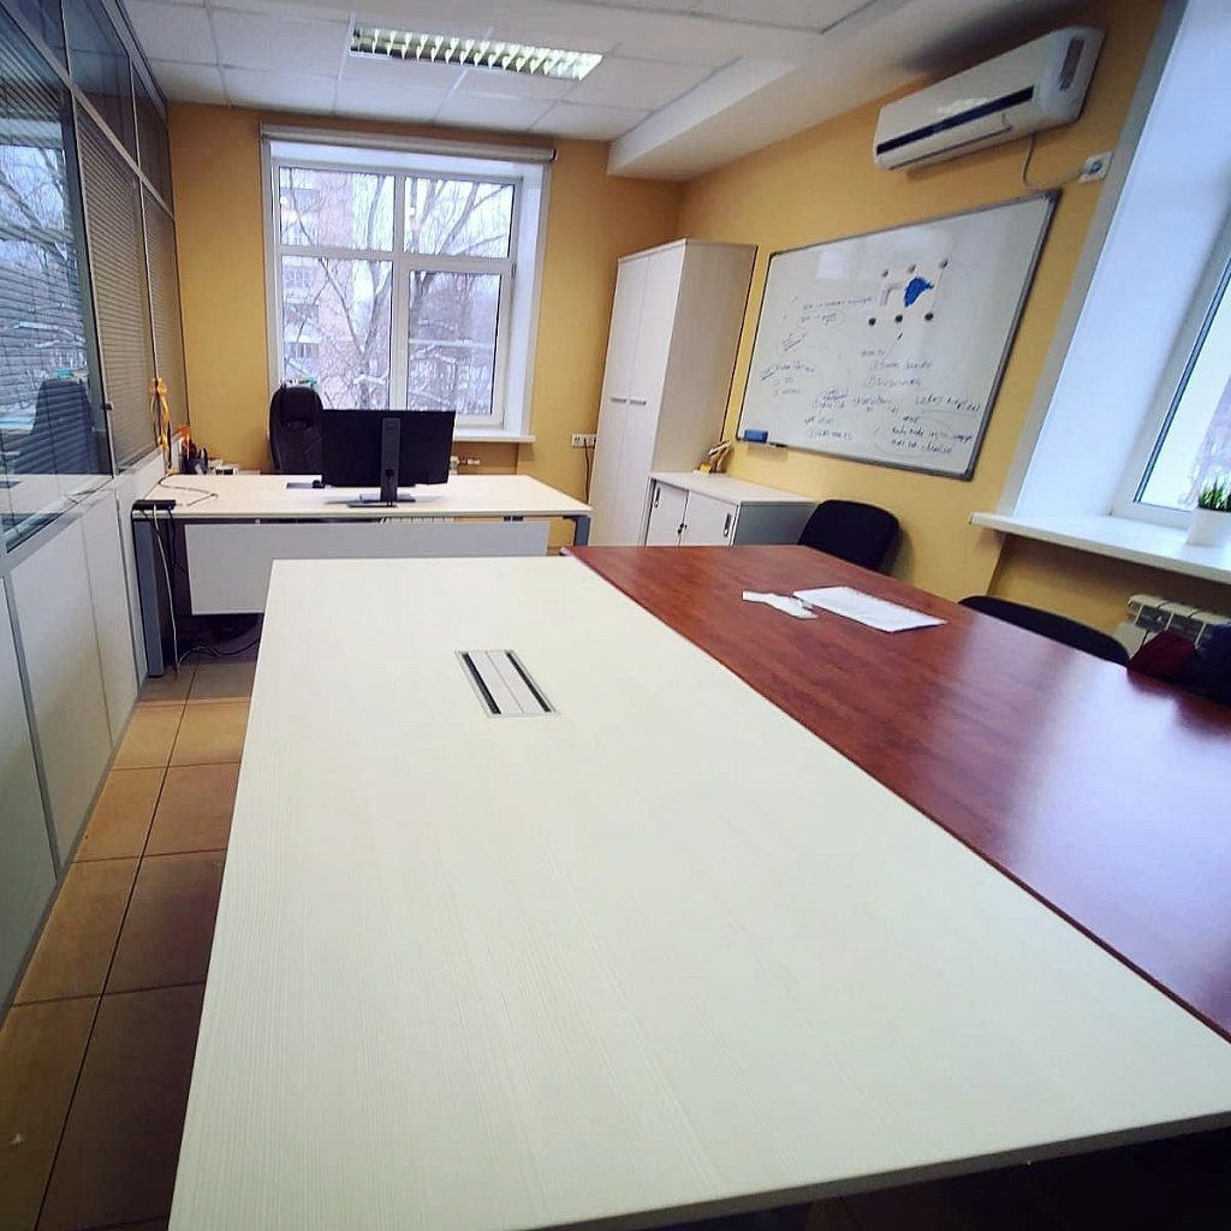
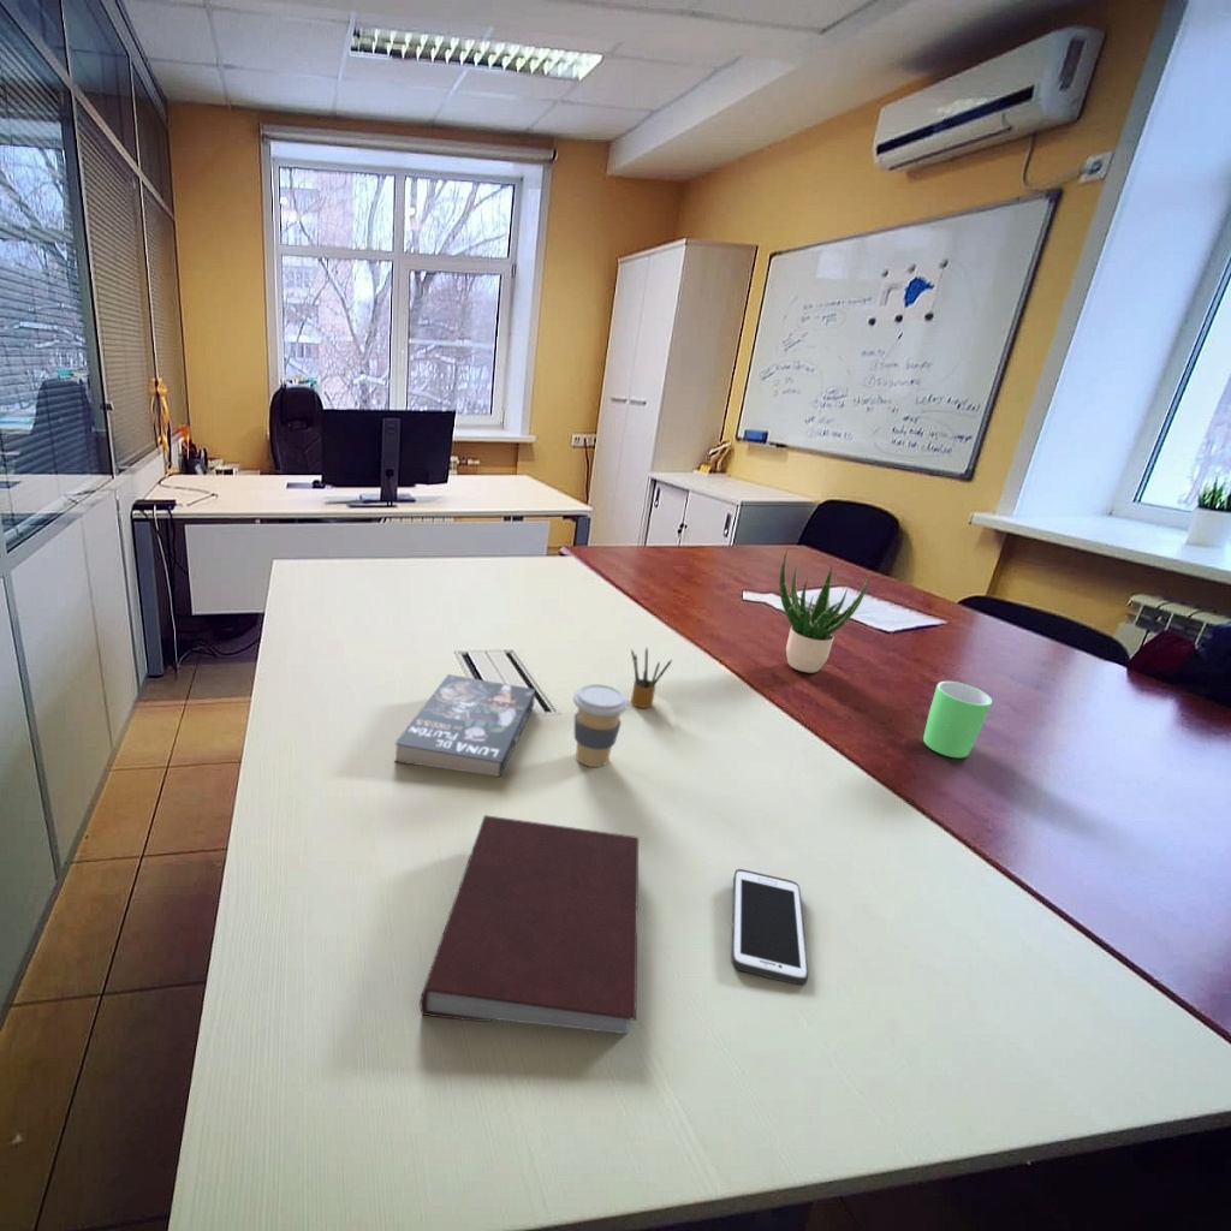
+ cell phone (767, 922)
+ book (471, 721)
+ coffee cup (596, 726)
+ notebook (546, 911)
+ pencil box (647, 678)
+ potted plant (814, 611)
+ mug (952, 715)
